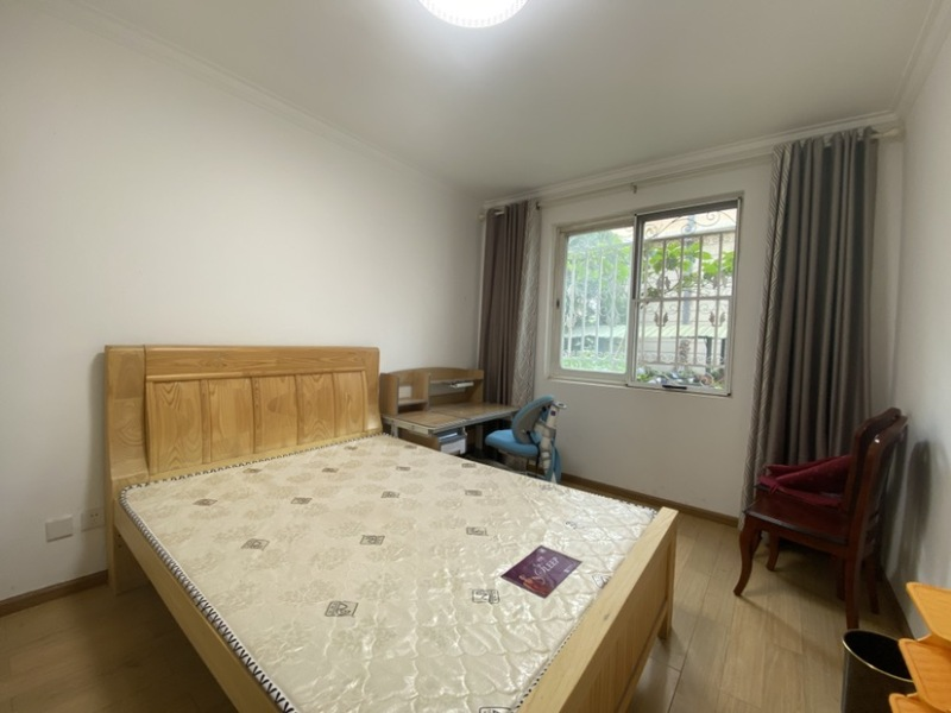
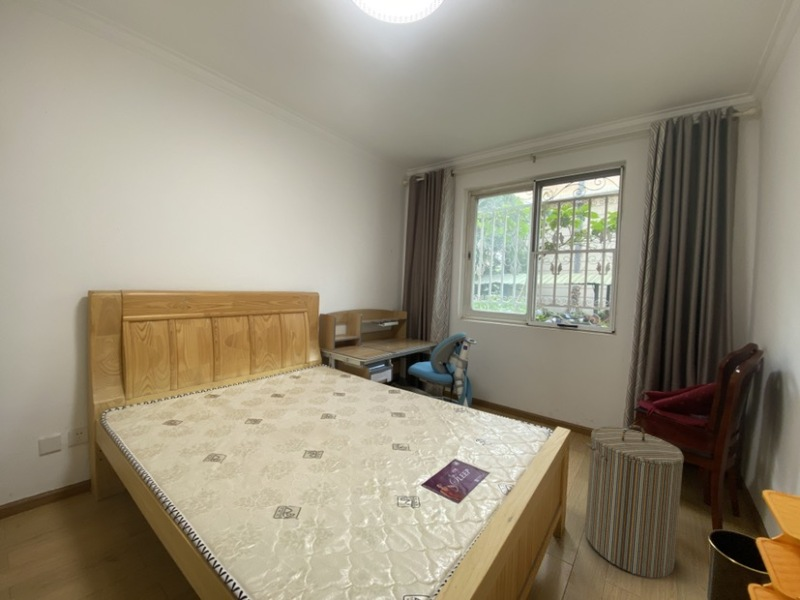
+ laundry hamper (631, 486)
